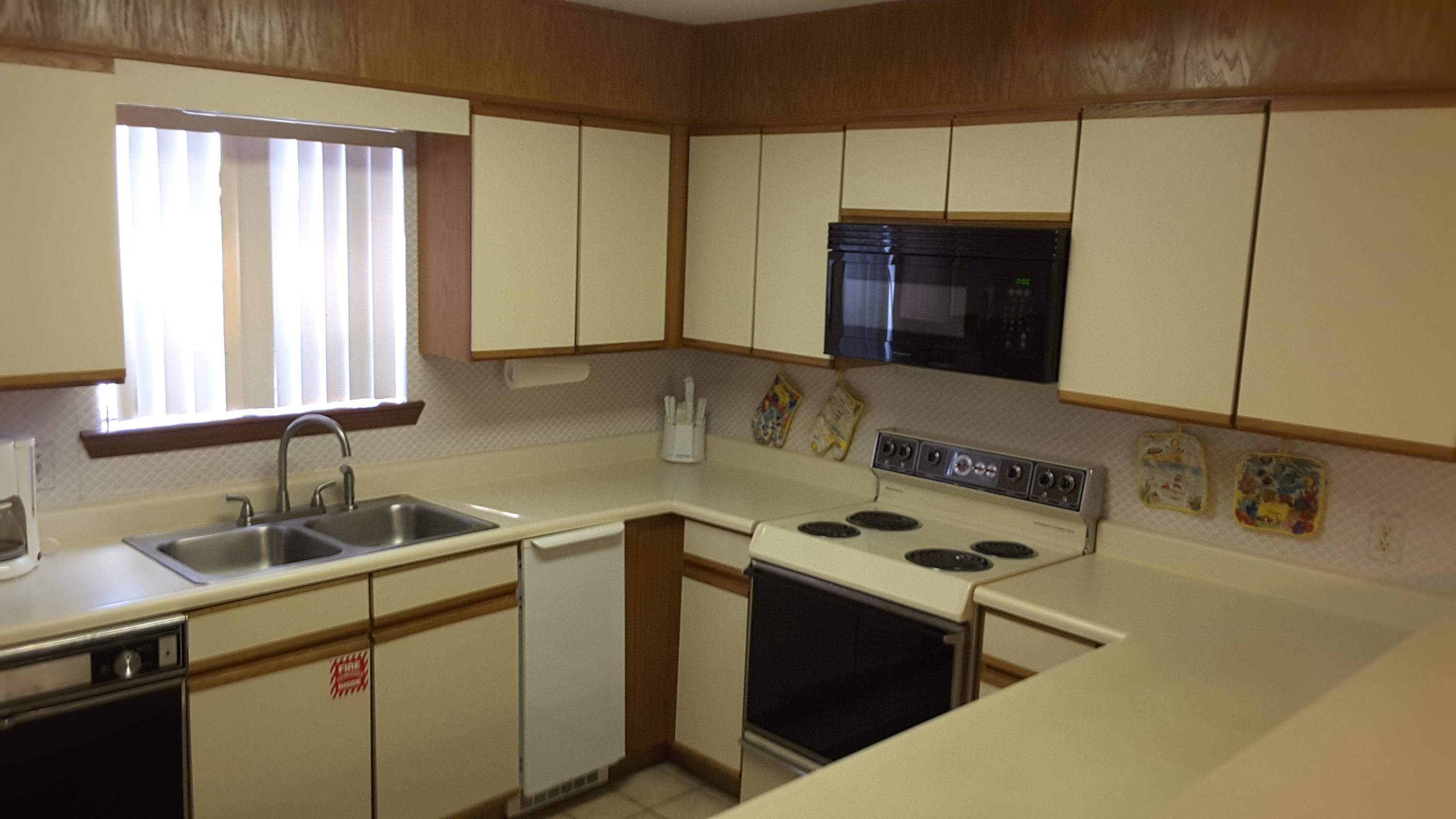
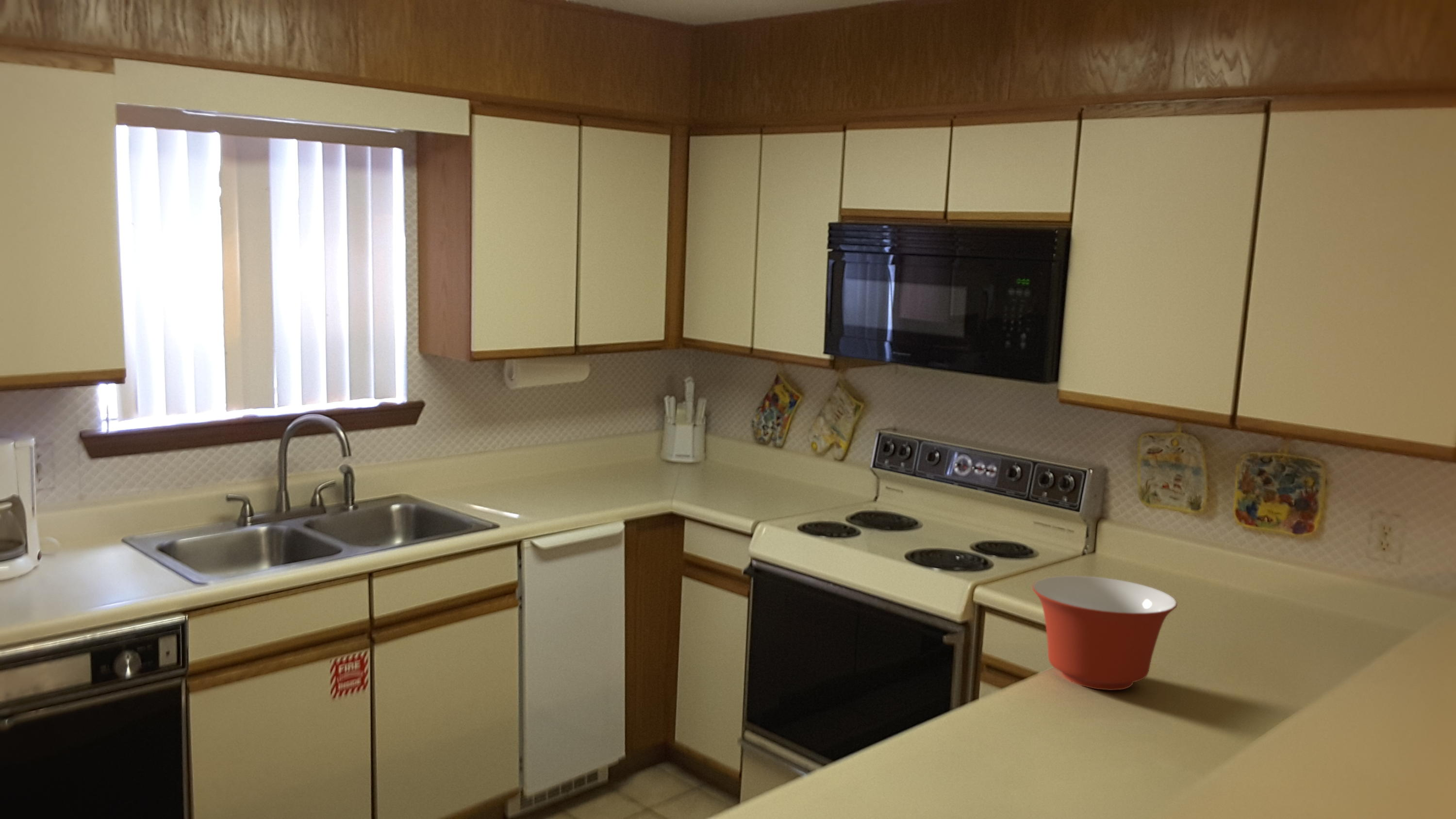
+ mixing bowl (1100, 635)
